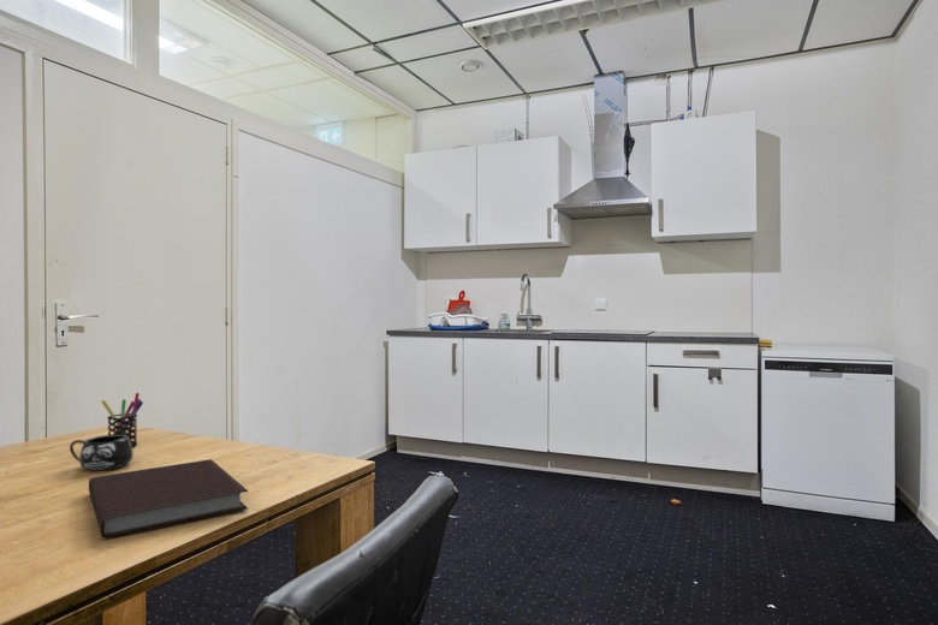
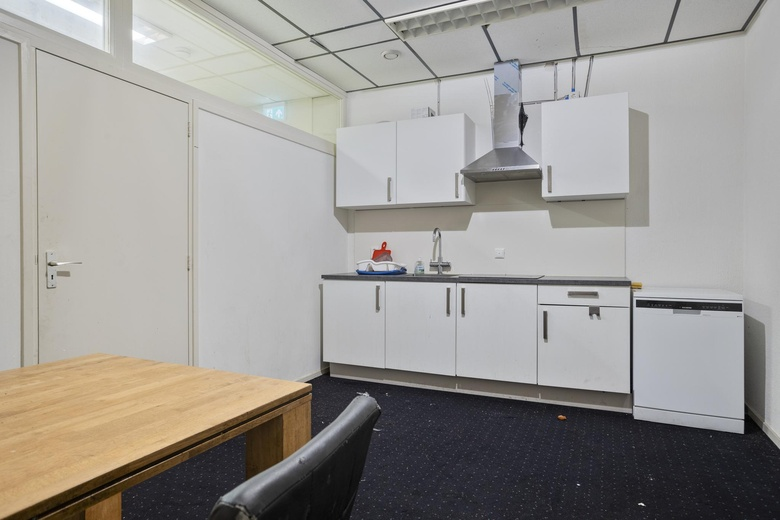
- notebook (165, 492)
- pen holder (124, 418)
- mug (100, 452)
